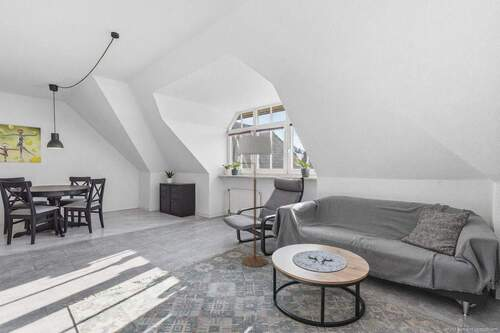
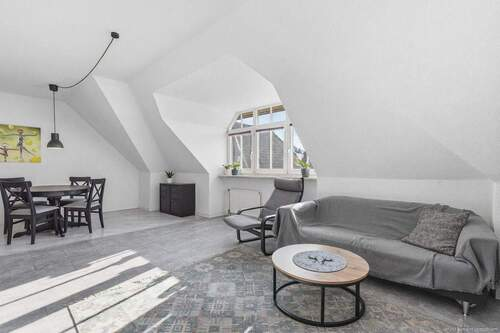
- floor lamp (254, 196)
